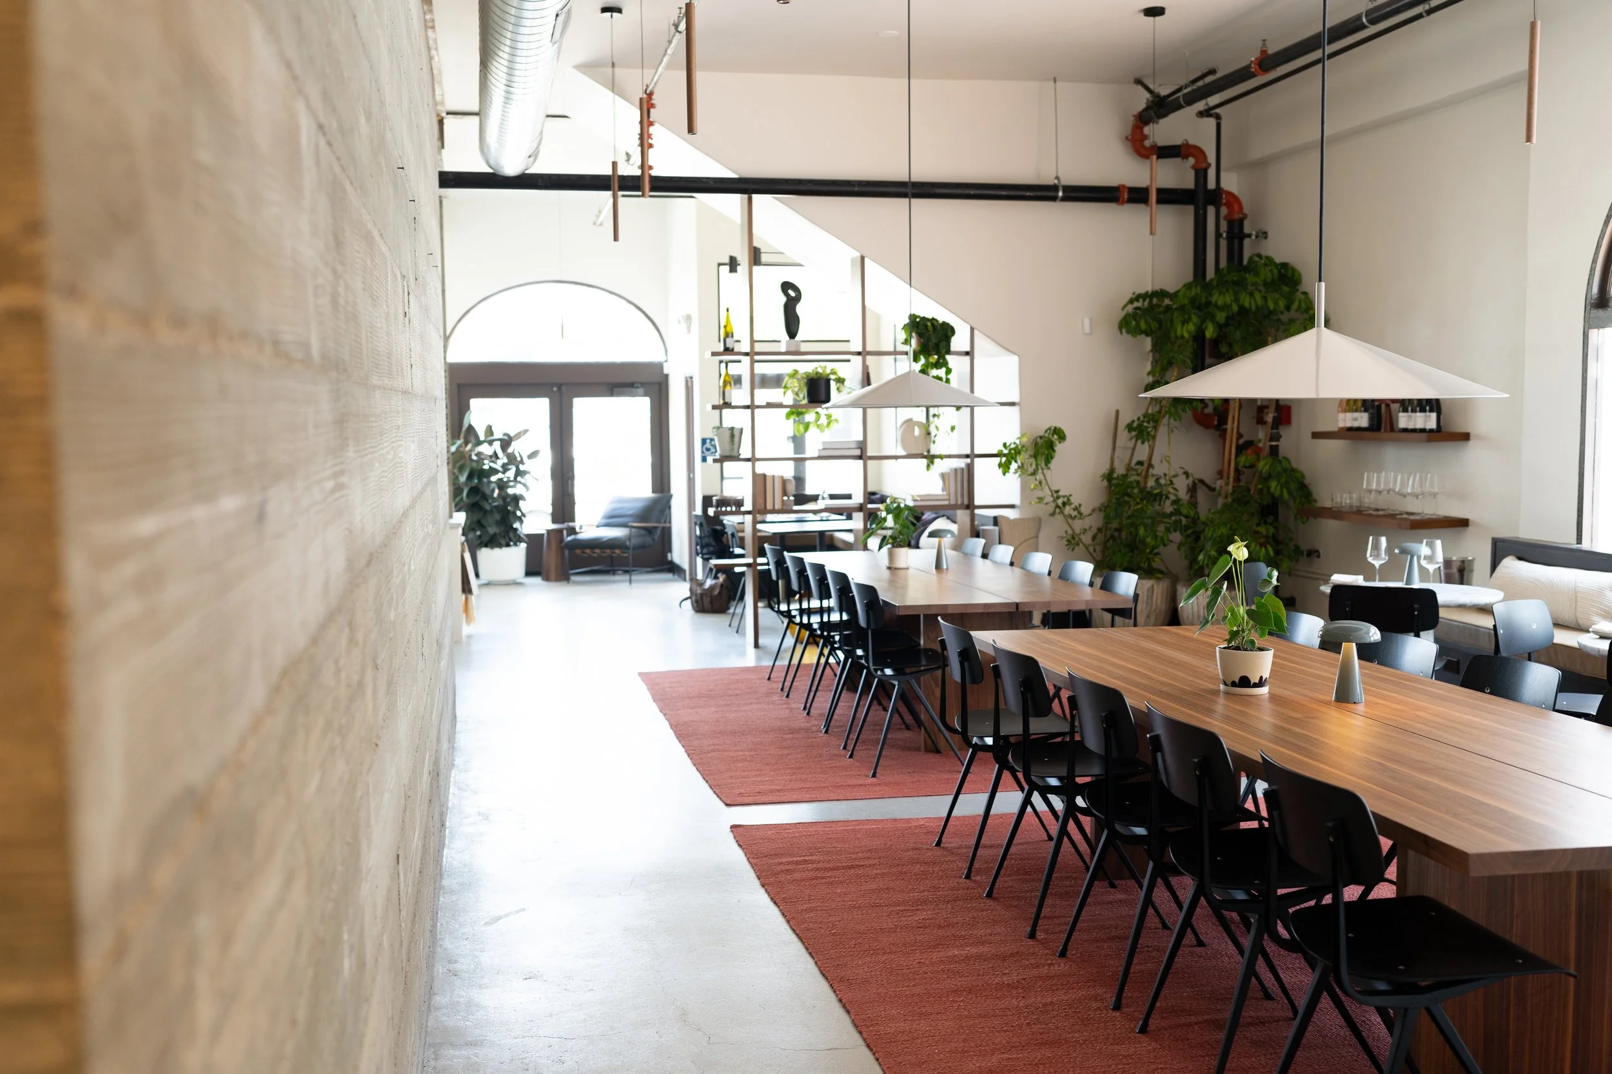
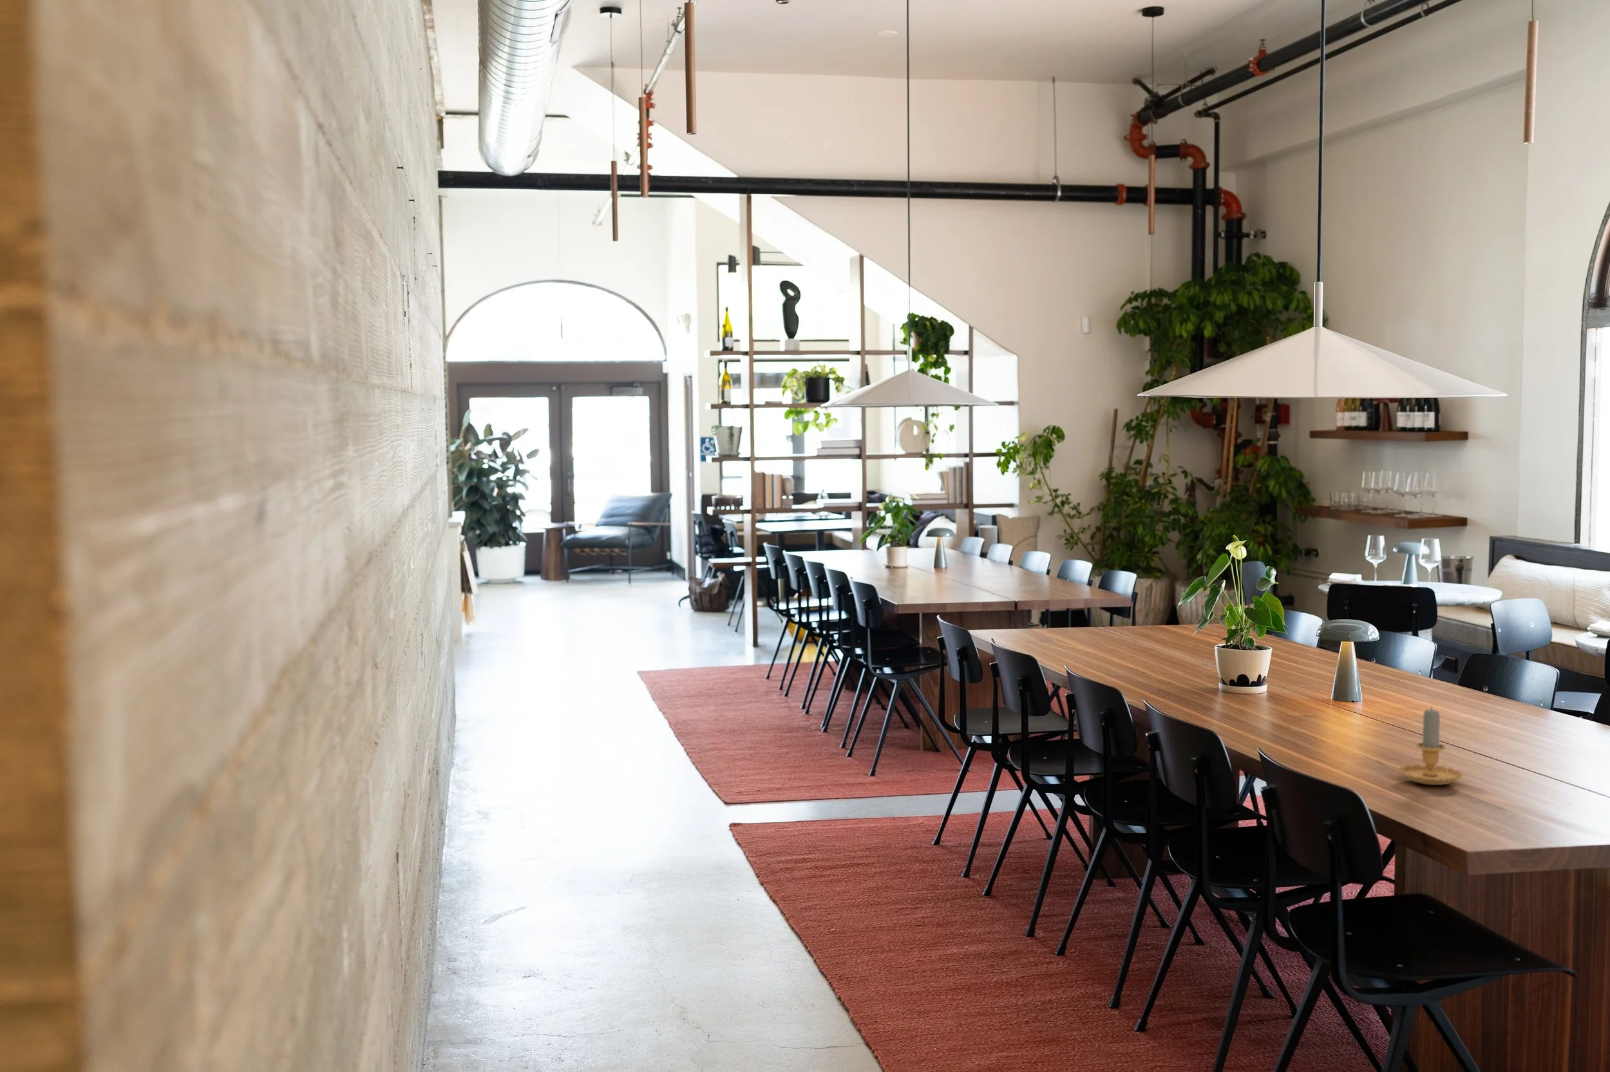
+ candle (1433, 745)
